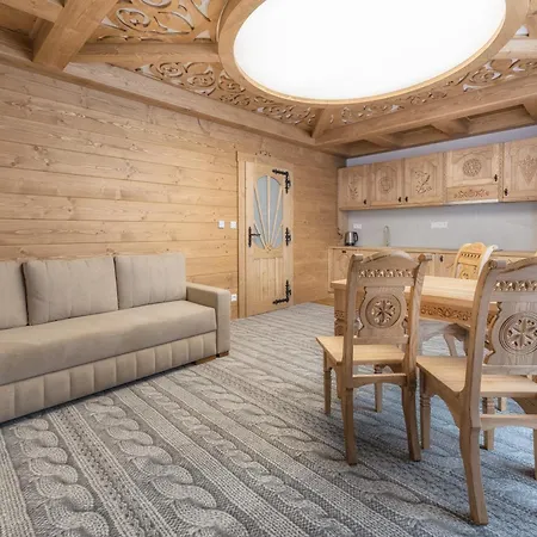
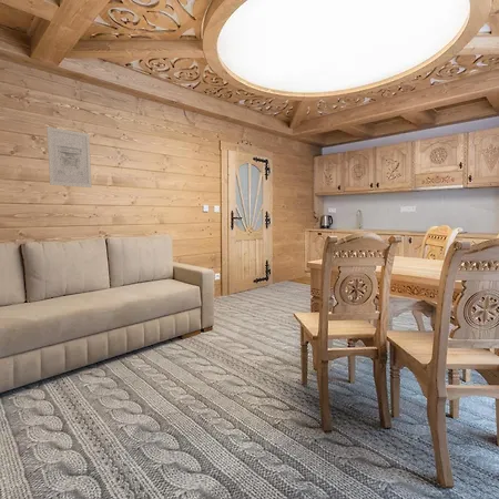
+ wall art (70, 159)
